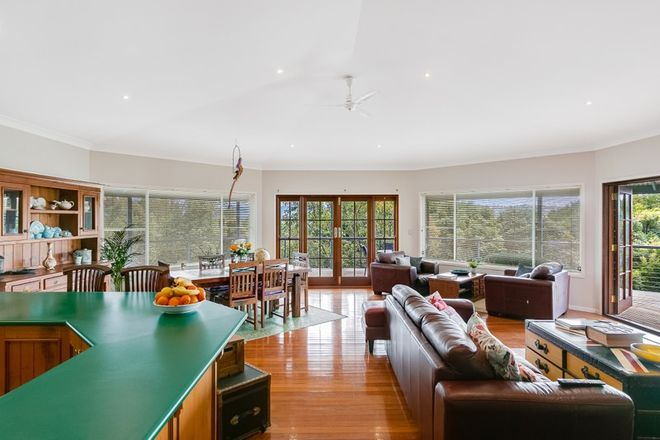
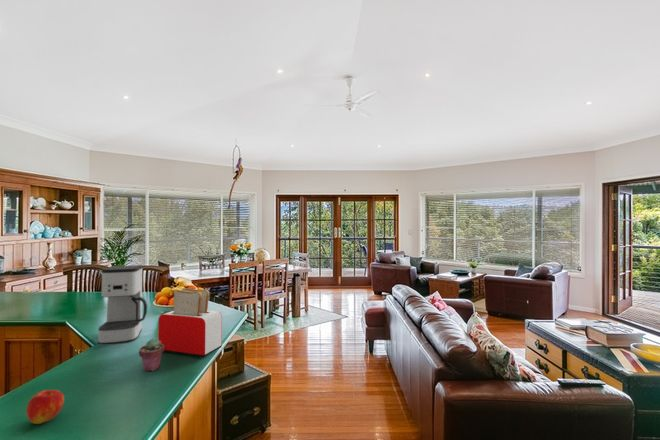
+ apple (45, 406)
+ coffee maker (125, 301)
+ potted succulent (151, 353)
+ toaster (188, 319)
